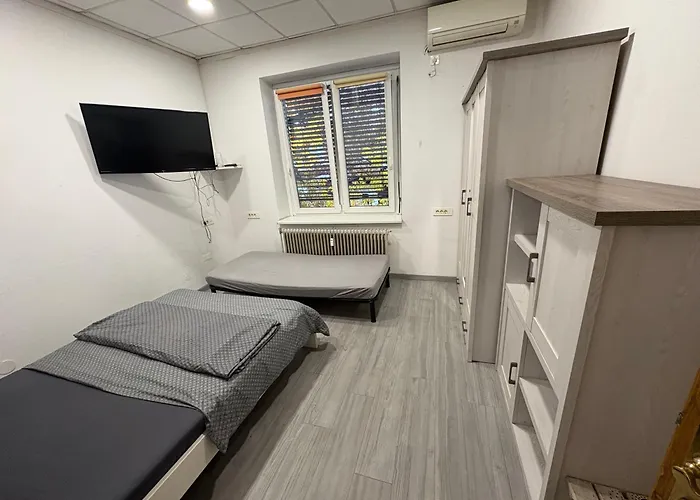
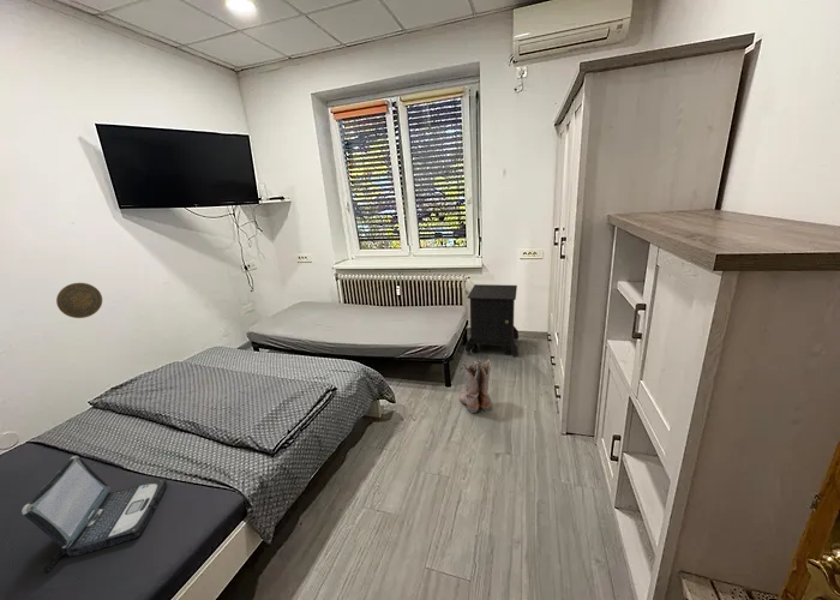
+ boots (474, 379)
+ laptop (101, 496)
+ nightstand (492, 318)
+ decorative plate (80, 300)
